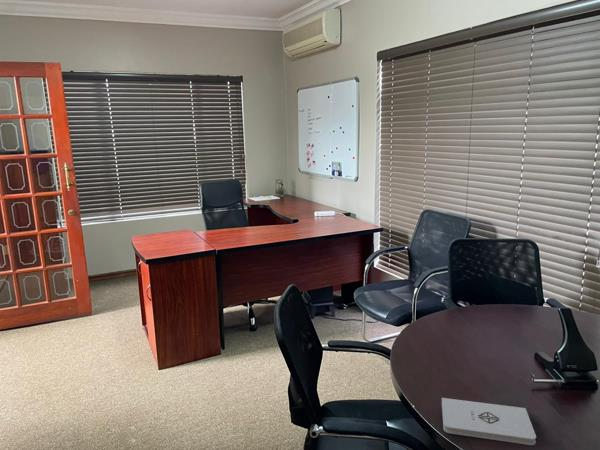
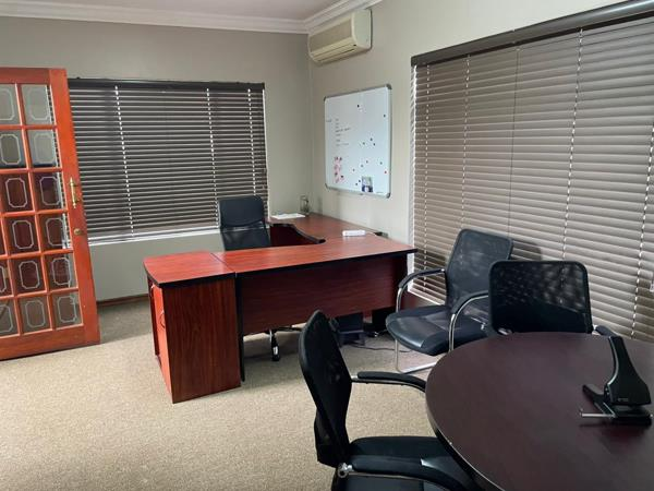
- notepad (485, 419)
